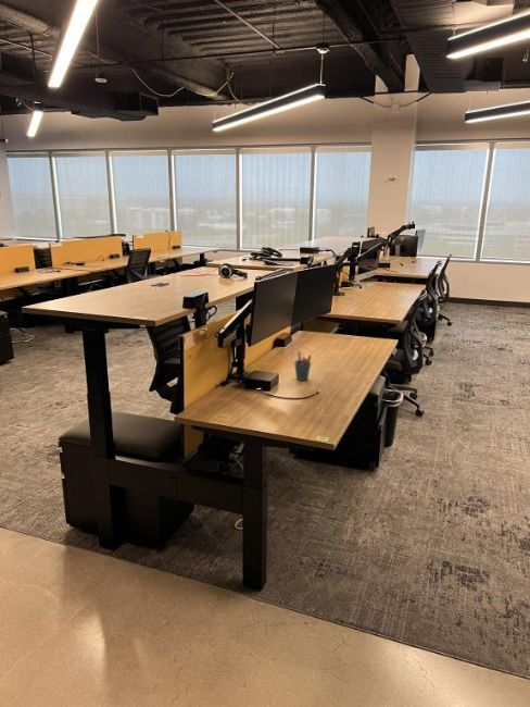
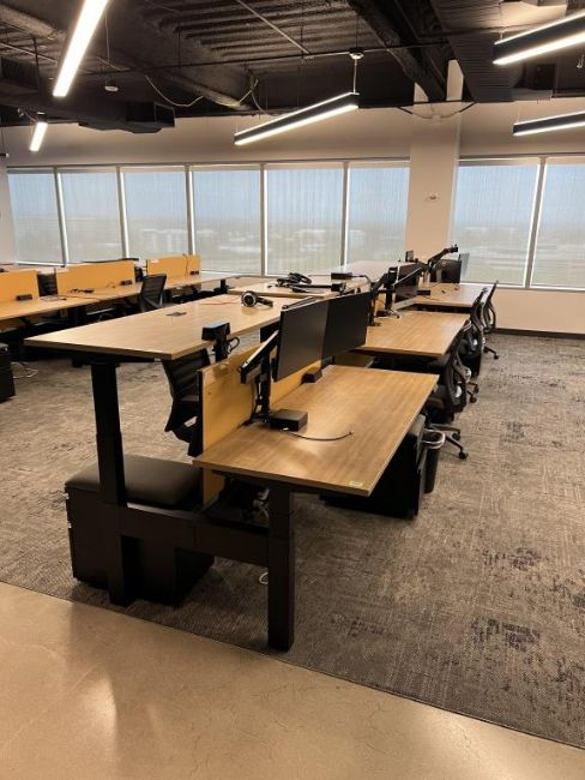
- pen holder (302, 365)
